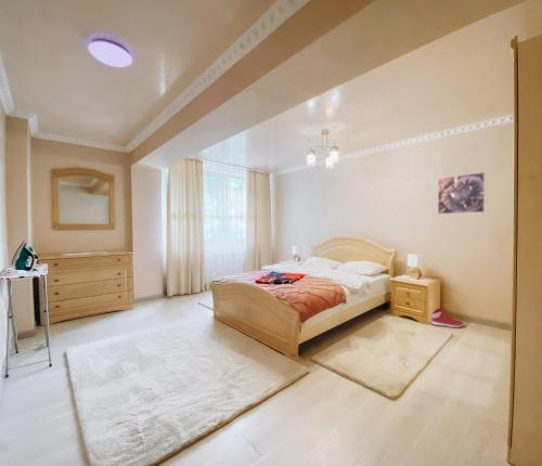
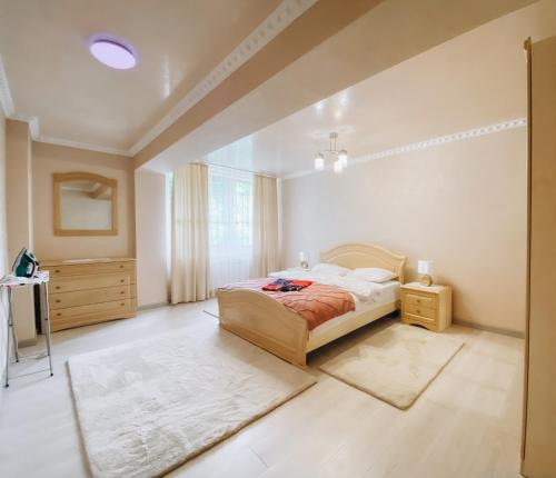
- sneaker (447, 316)
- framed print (460, 194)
